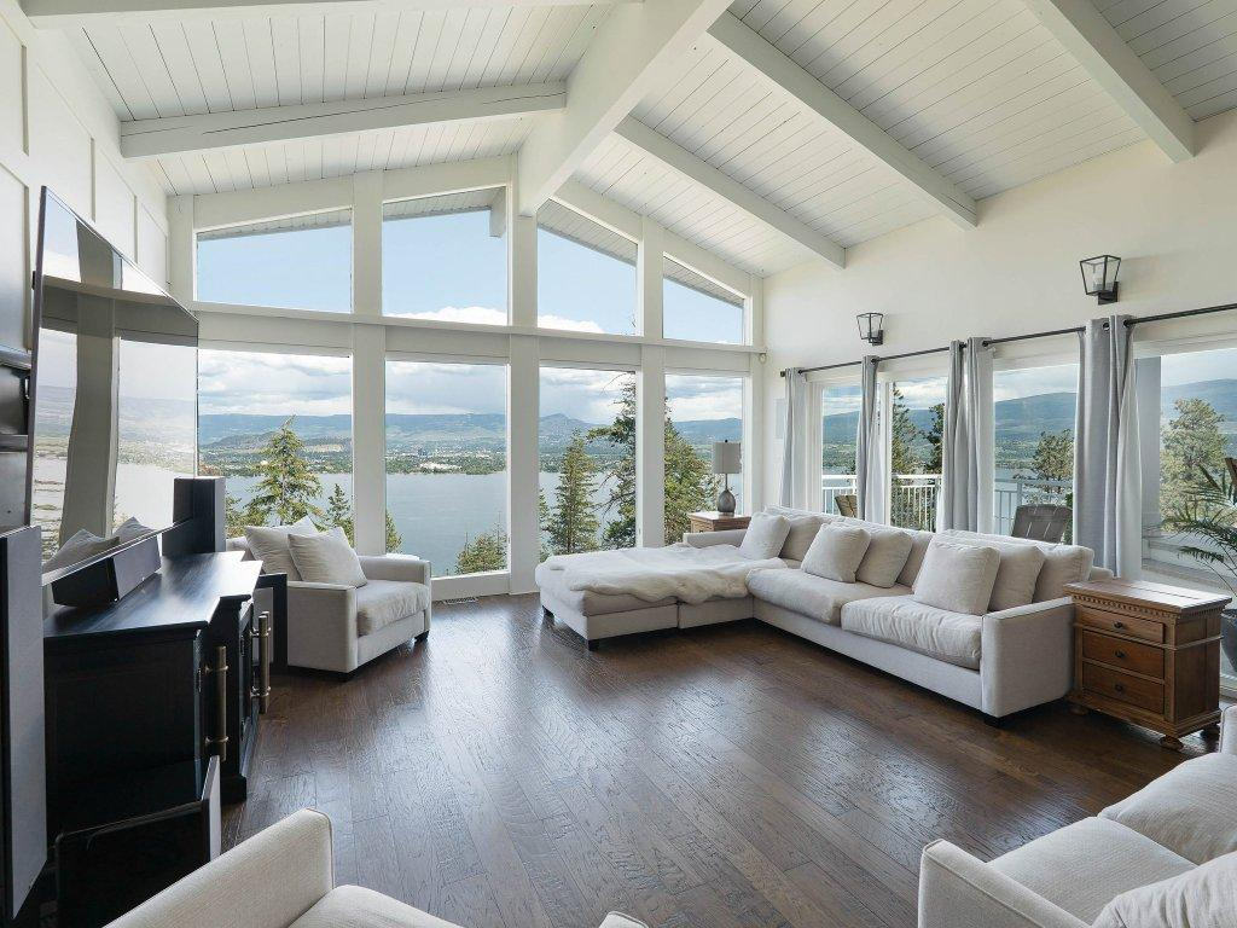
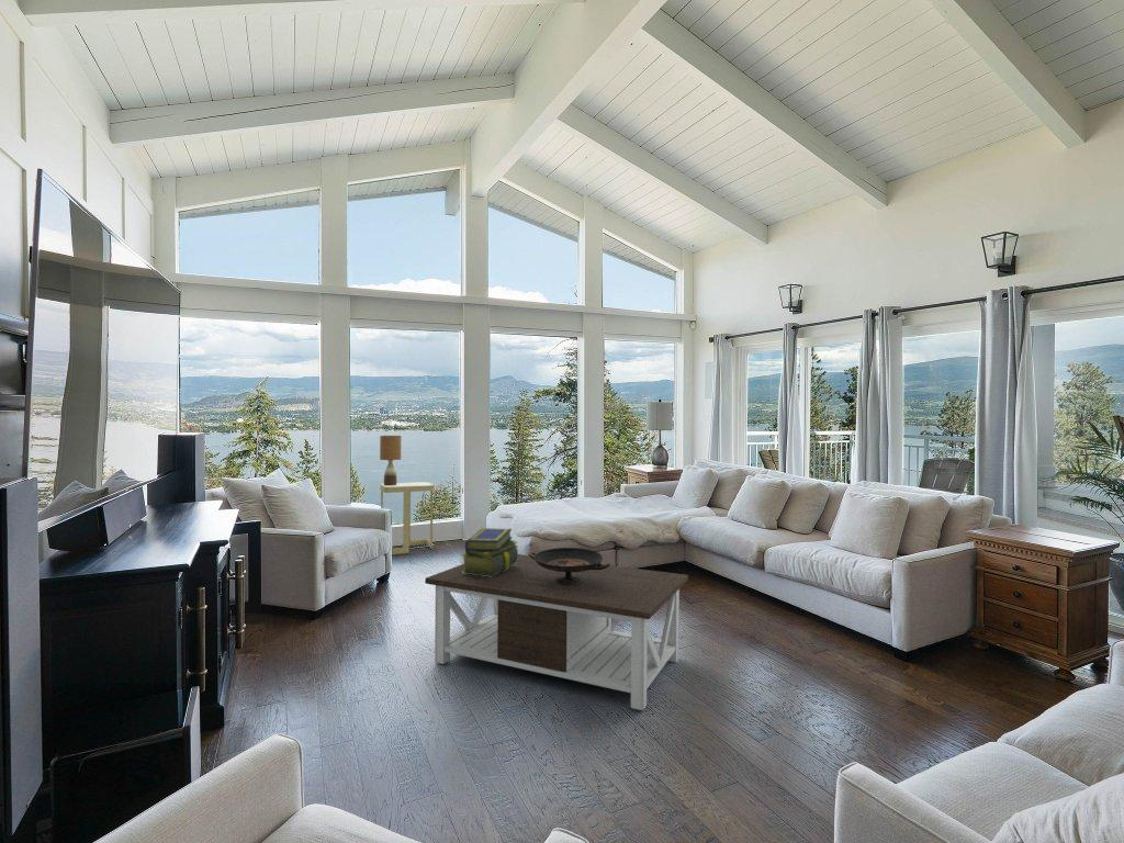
+ side table (406, 517)
+ coffee table (558, 618)
+ stack of books (491, 550)
+ table lamp (390, 460)
+ decorative bowl (567, 567)
